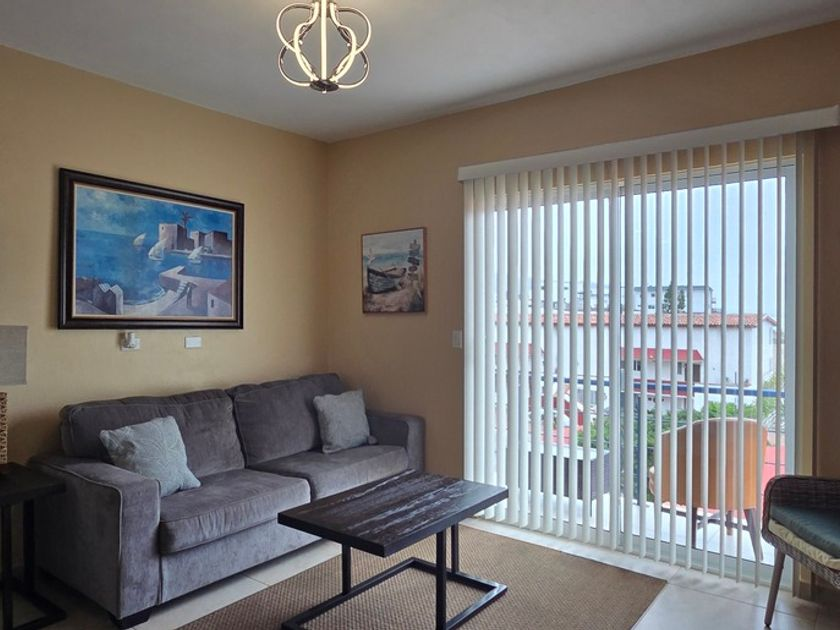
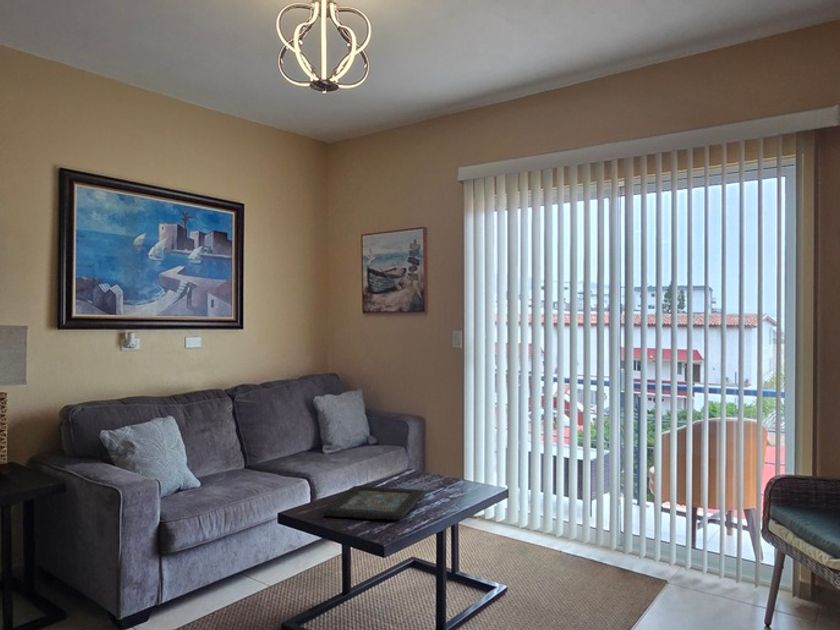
+ decorative tray (376, 502)
